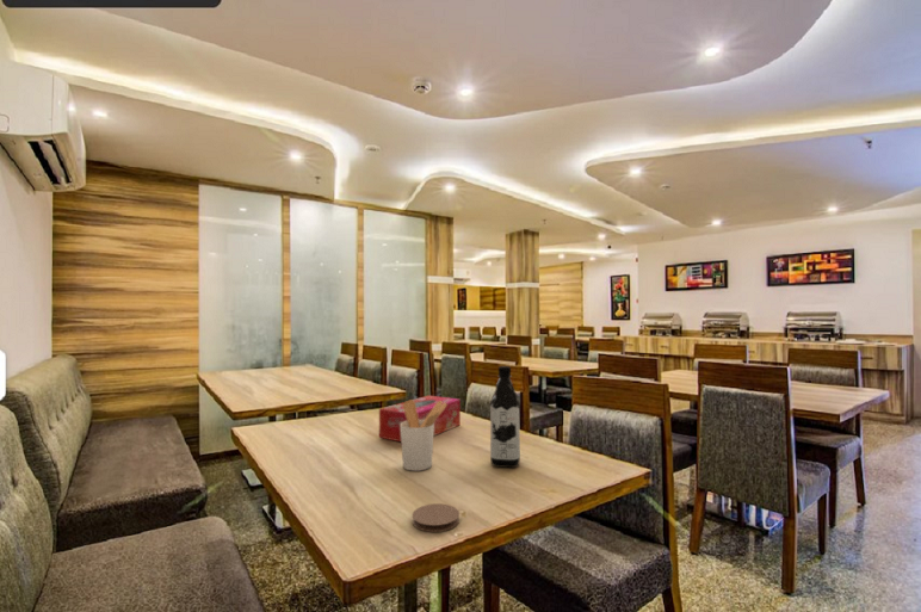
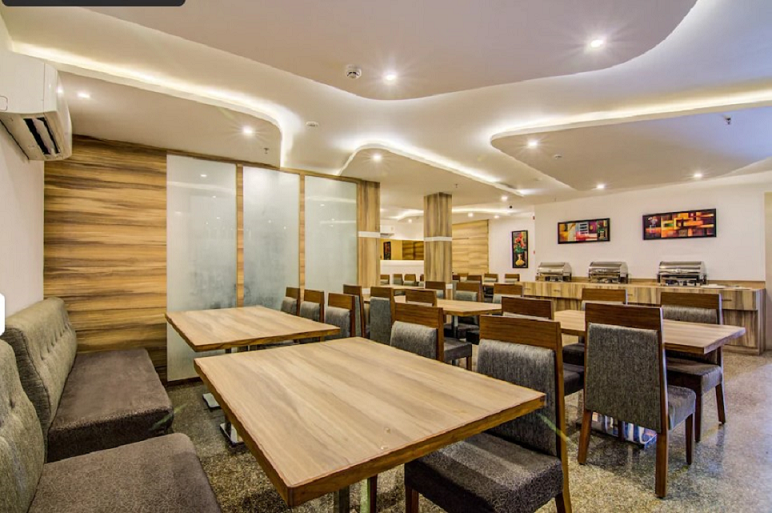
- coaster (435, 517)
- tissue box (421, 416)
- utensil holder (425, 432)
- water bottle (505, 414)
